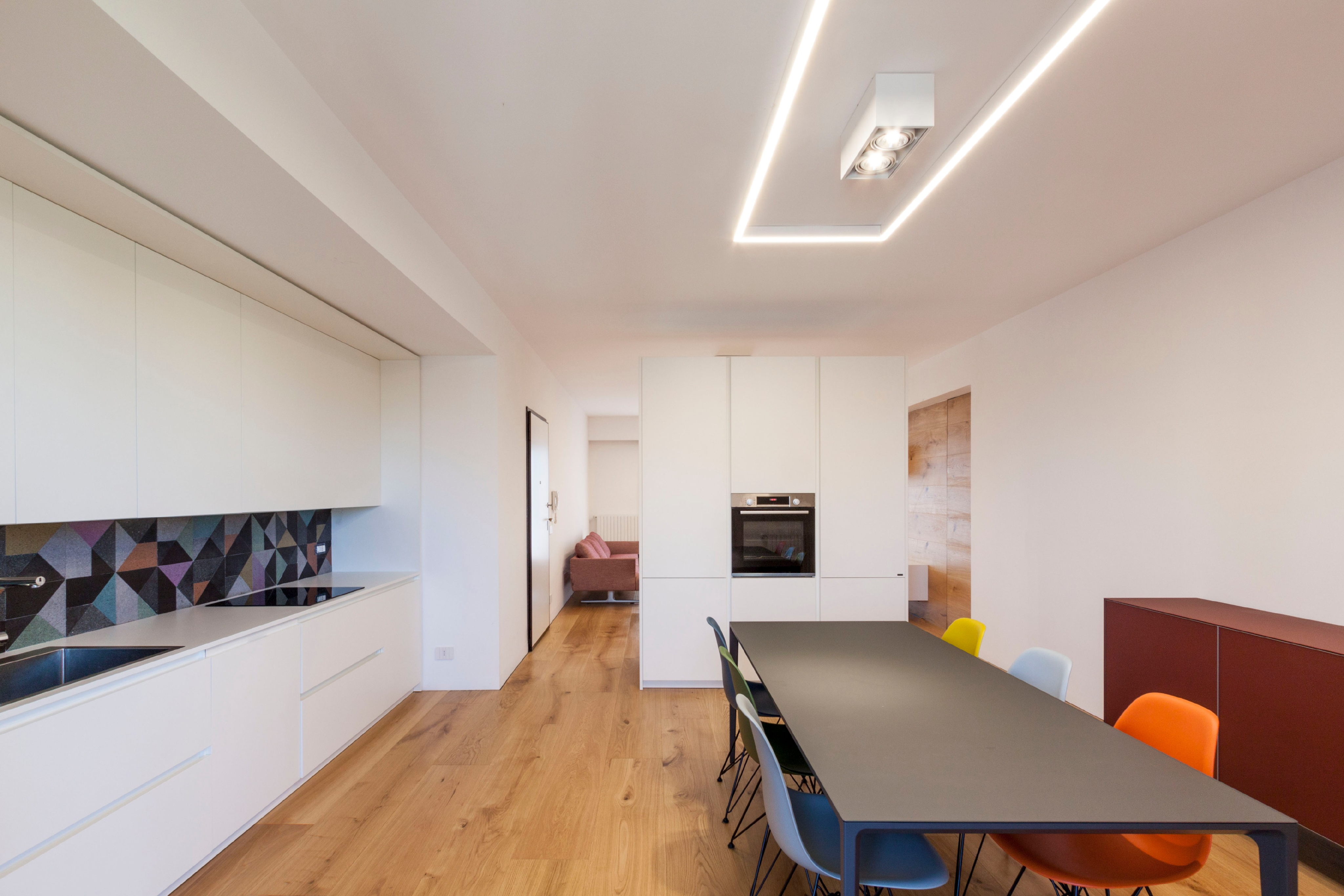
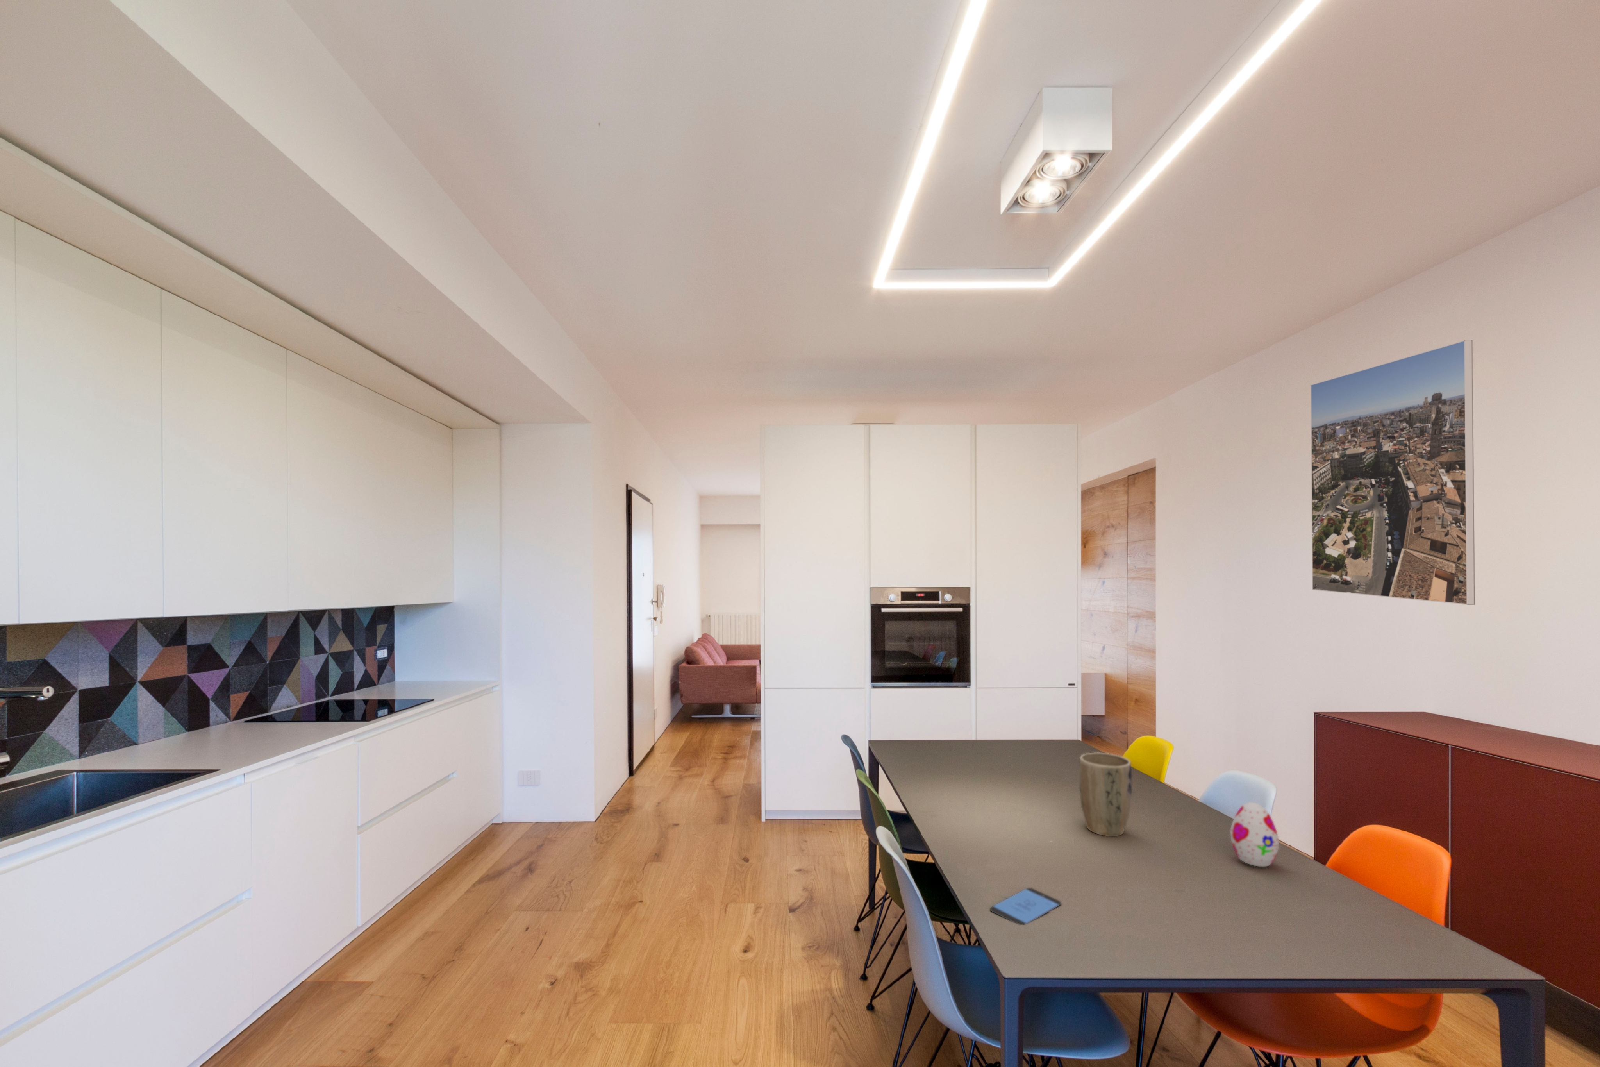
+ plant pot (1105, 794)
+ decorative egg (1254, 832)
+ smartphone (1026, 906)
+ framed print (1382, 481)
